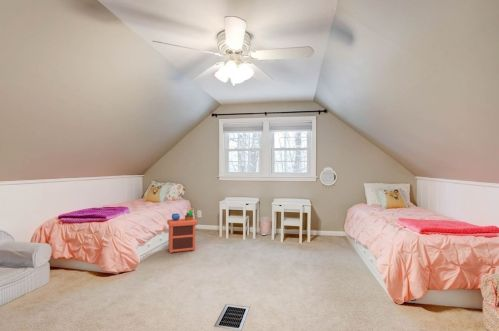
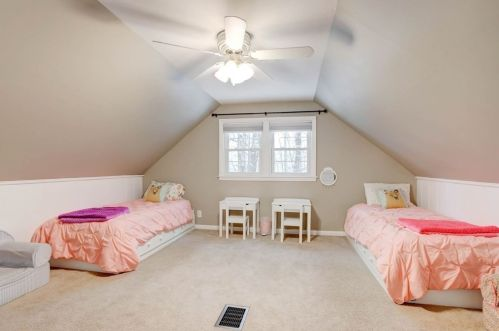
- nightstand (181, 228)
